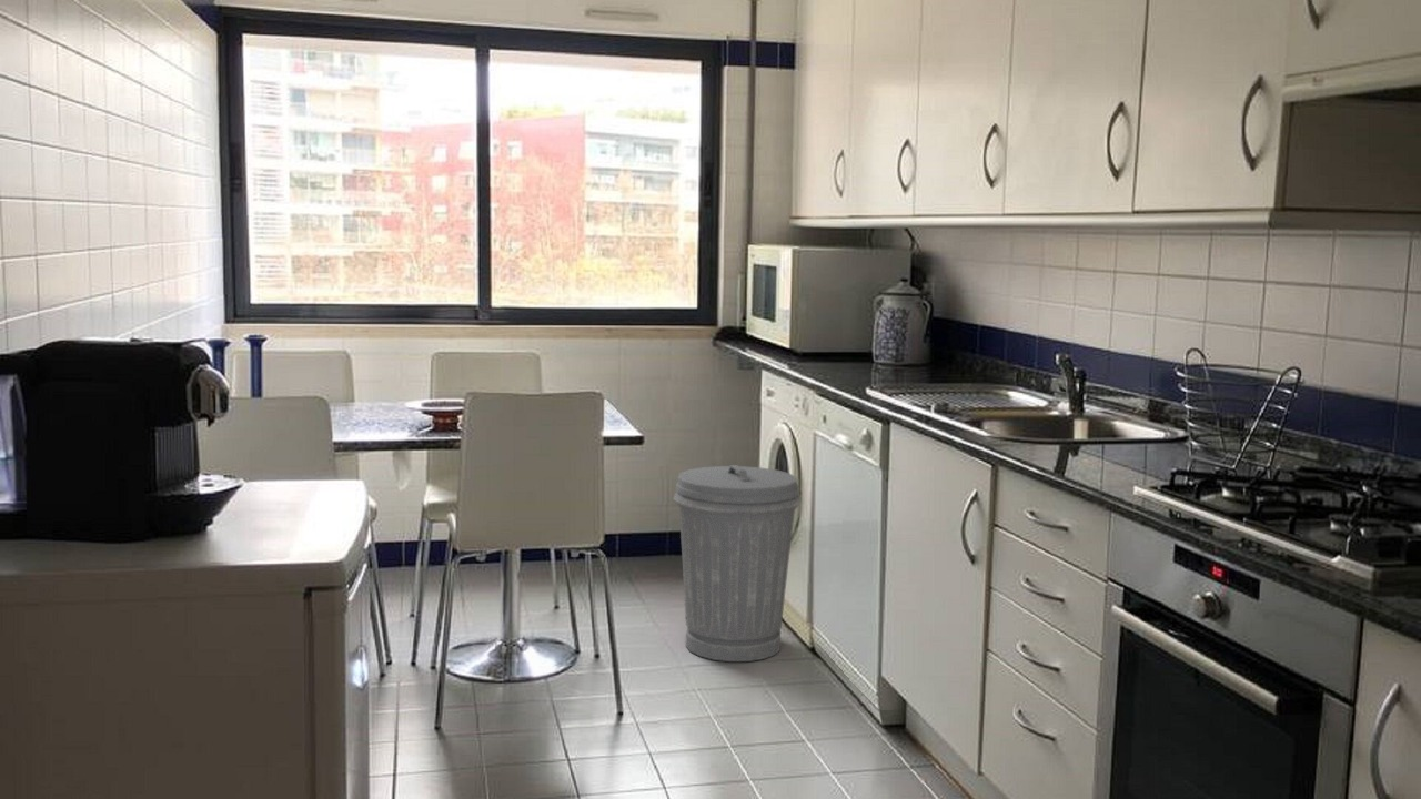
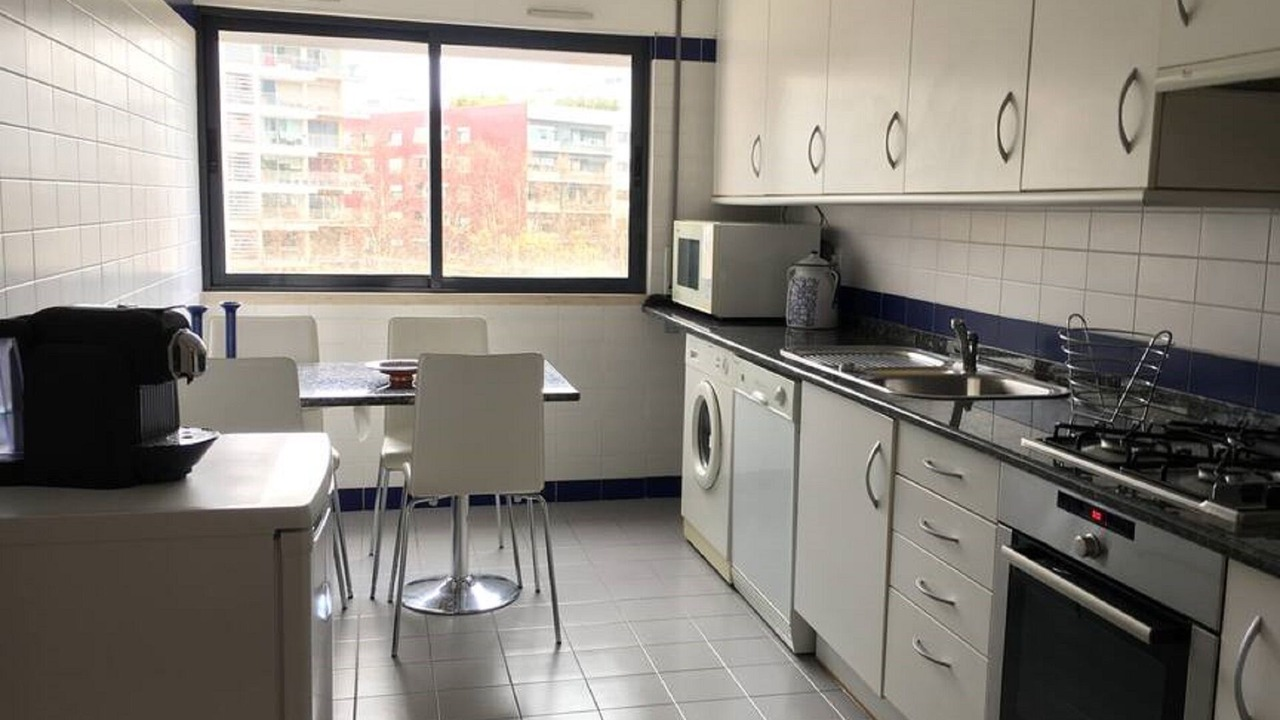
- trash can (735, 557)
